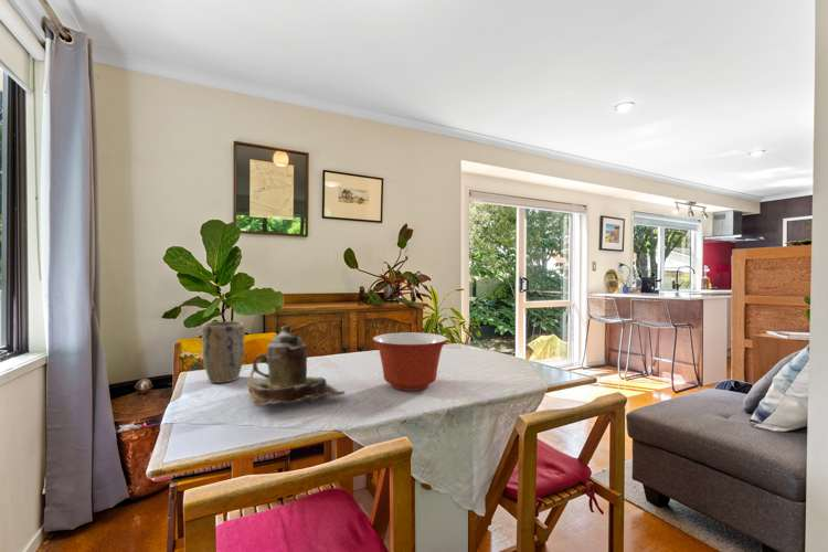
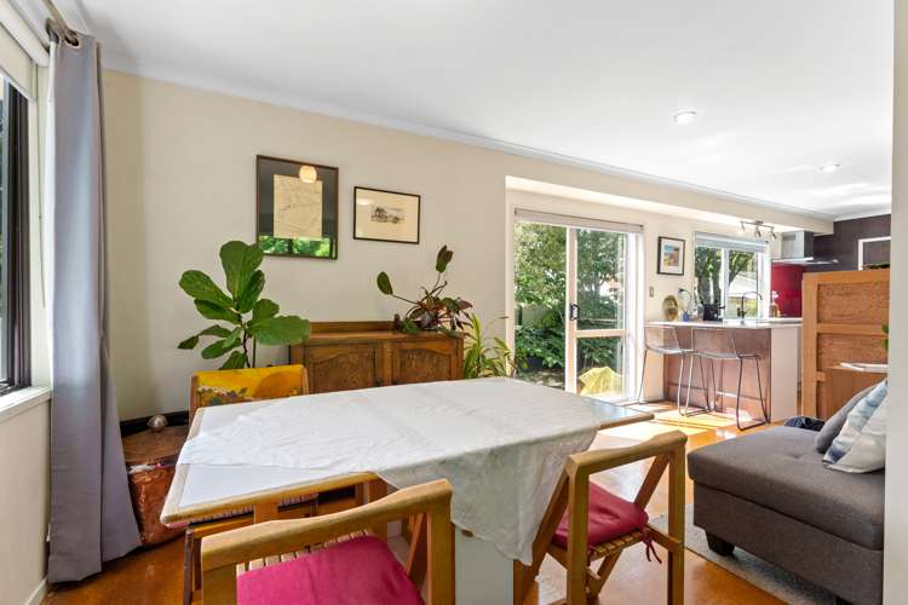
- mixing bowl (410, 361)
- teapot (294, 361)
- plant pot (223, 351)
